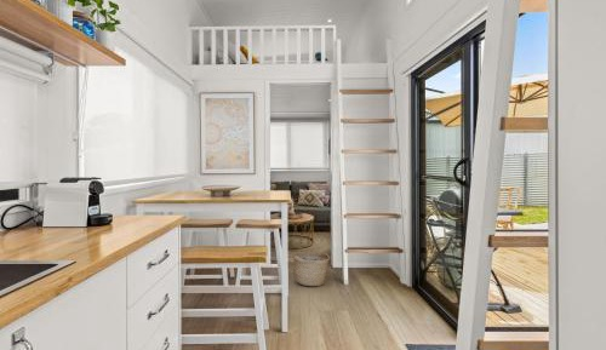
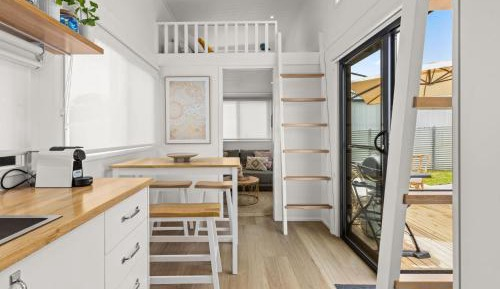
- basket (310, 266)
